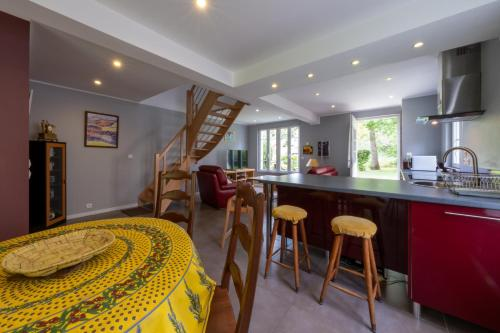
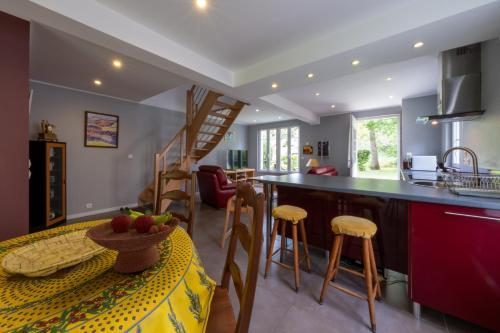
+ fruit bowl (137, 236)
